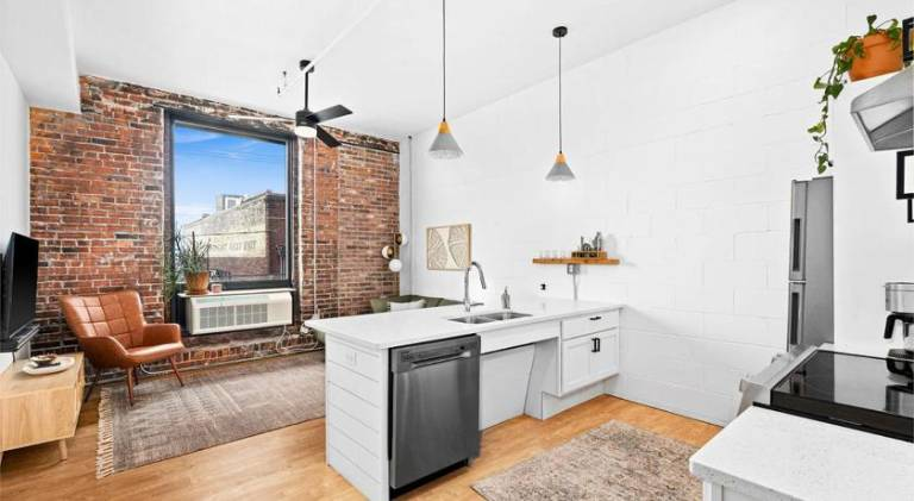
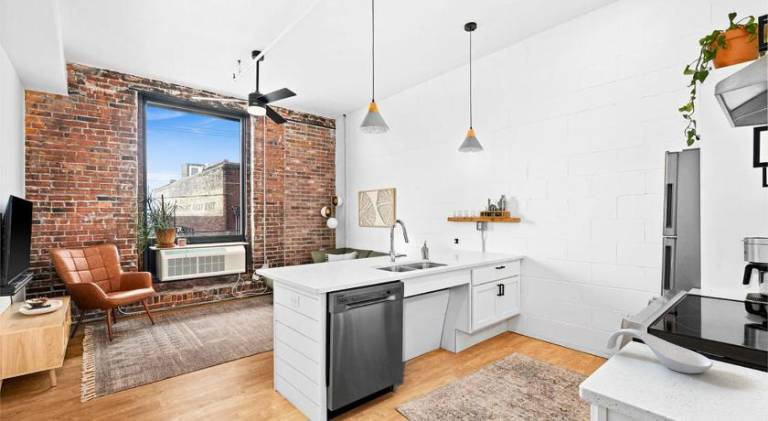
+ spoon rest (655, 348)
